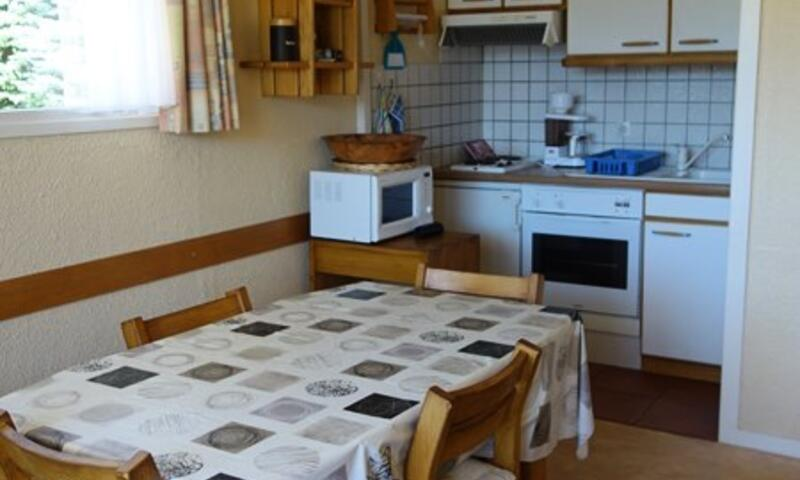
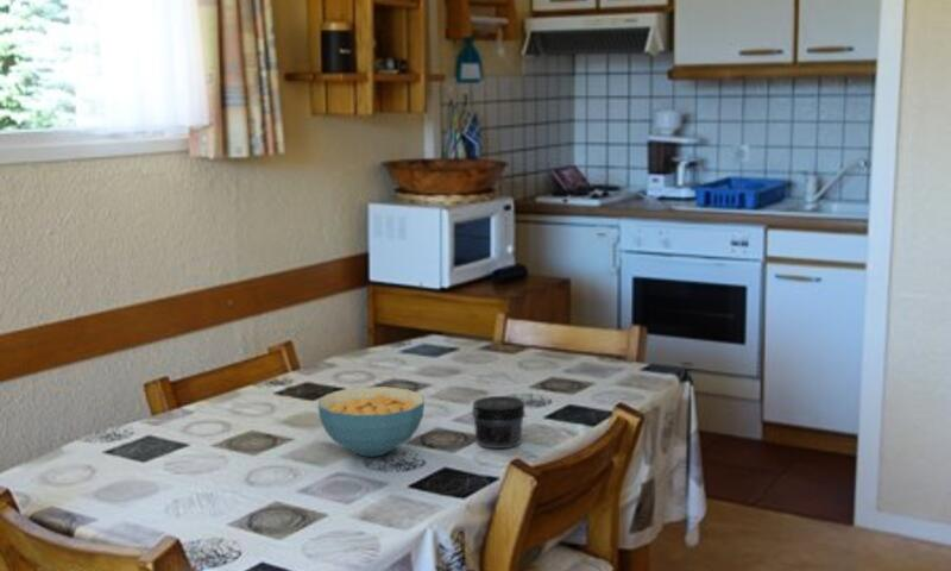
+ cereal bowl (371, 426)
+ jar (498, 422)
